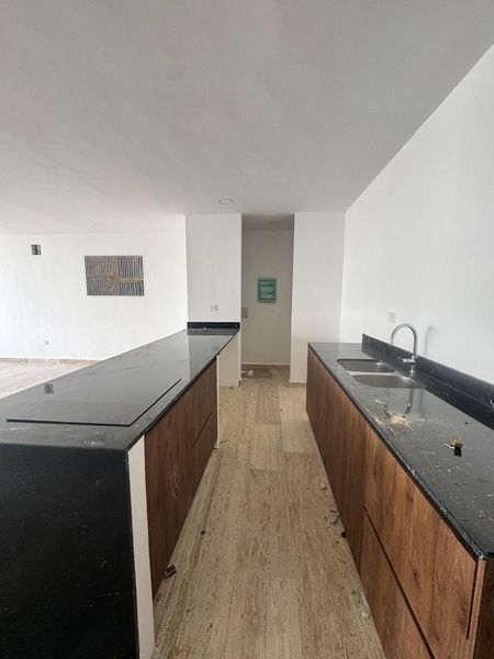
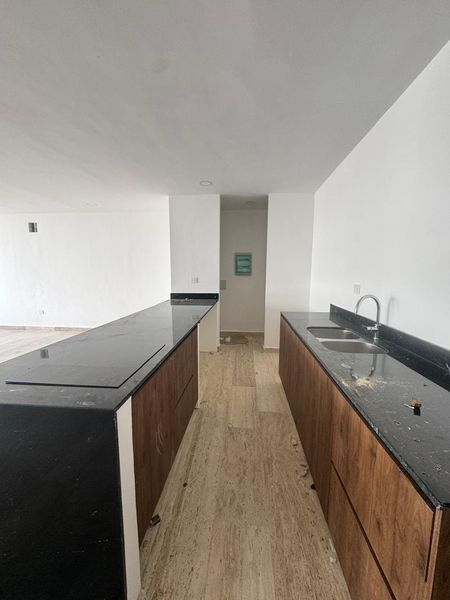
- wall art (114, 276)
